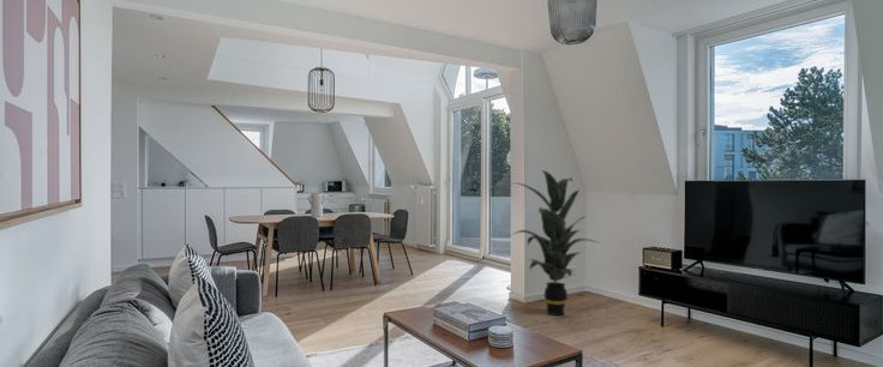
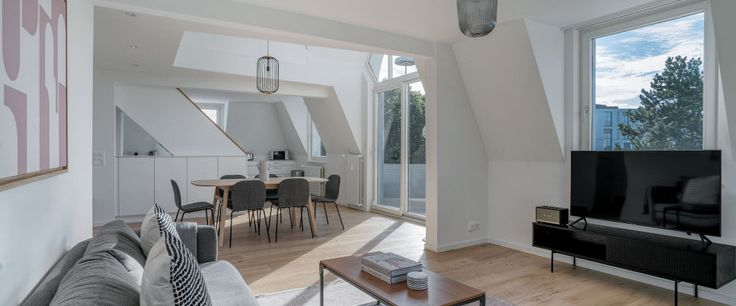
- indoor plant (549, 241)
